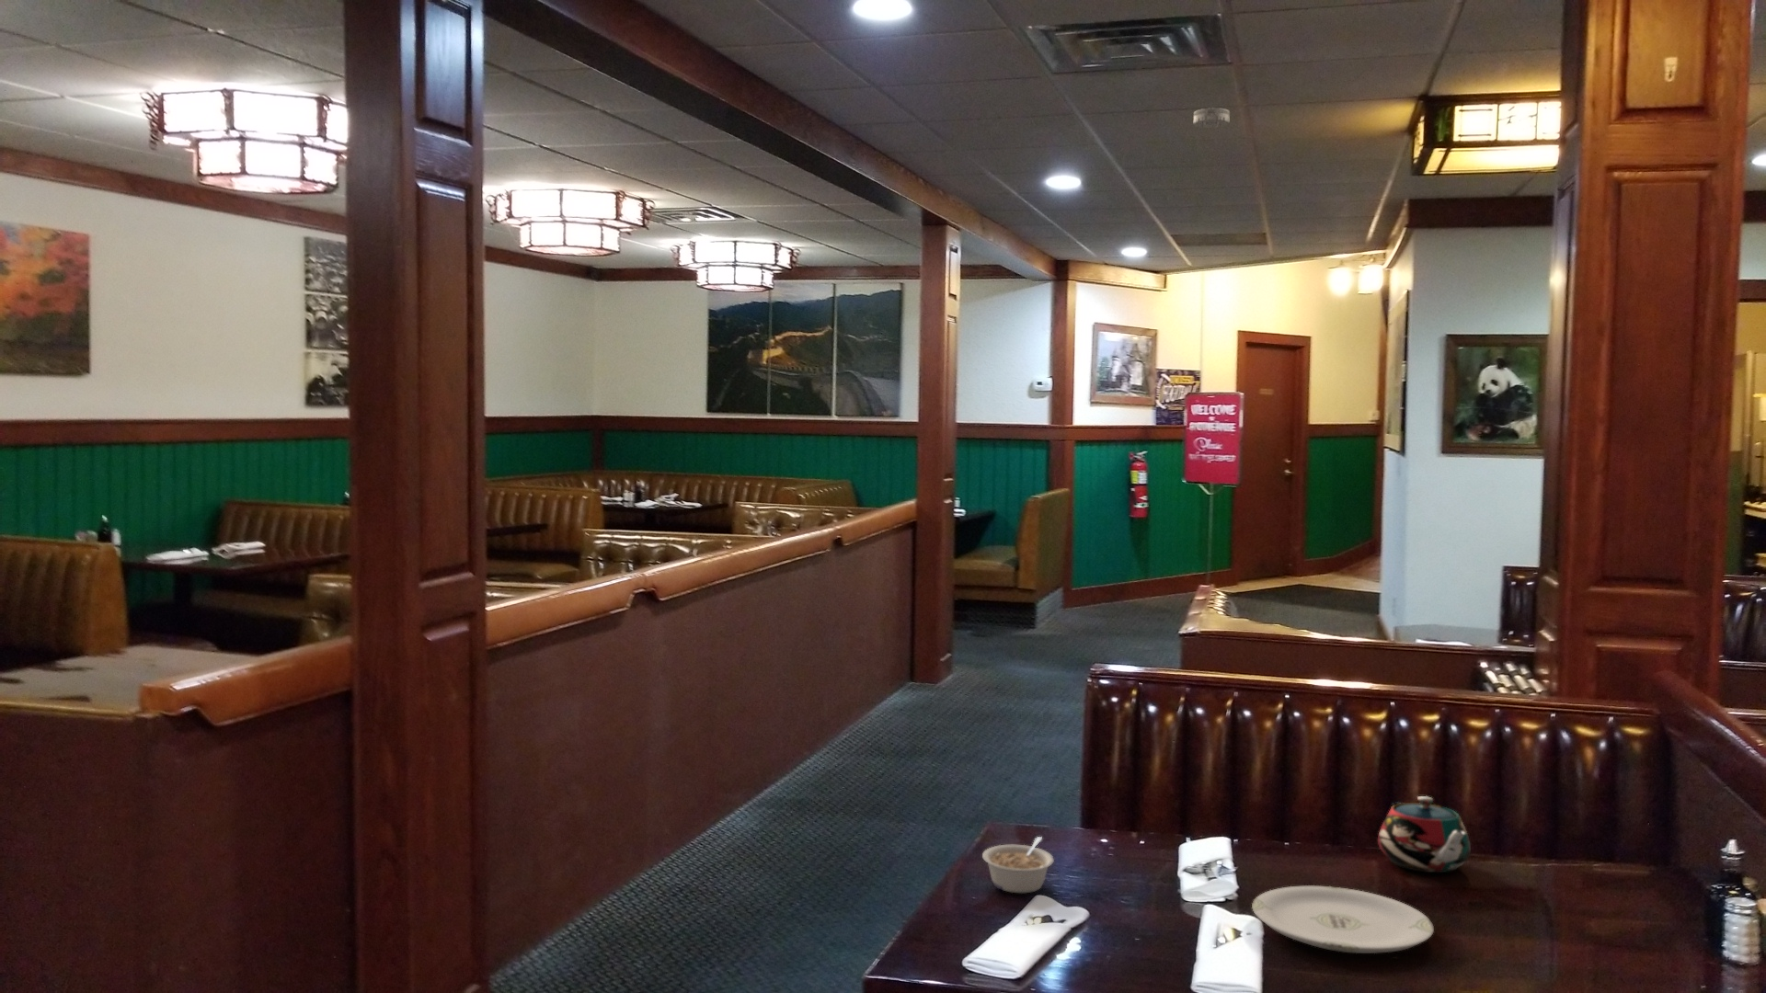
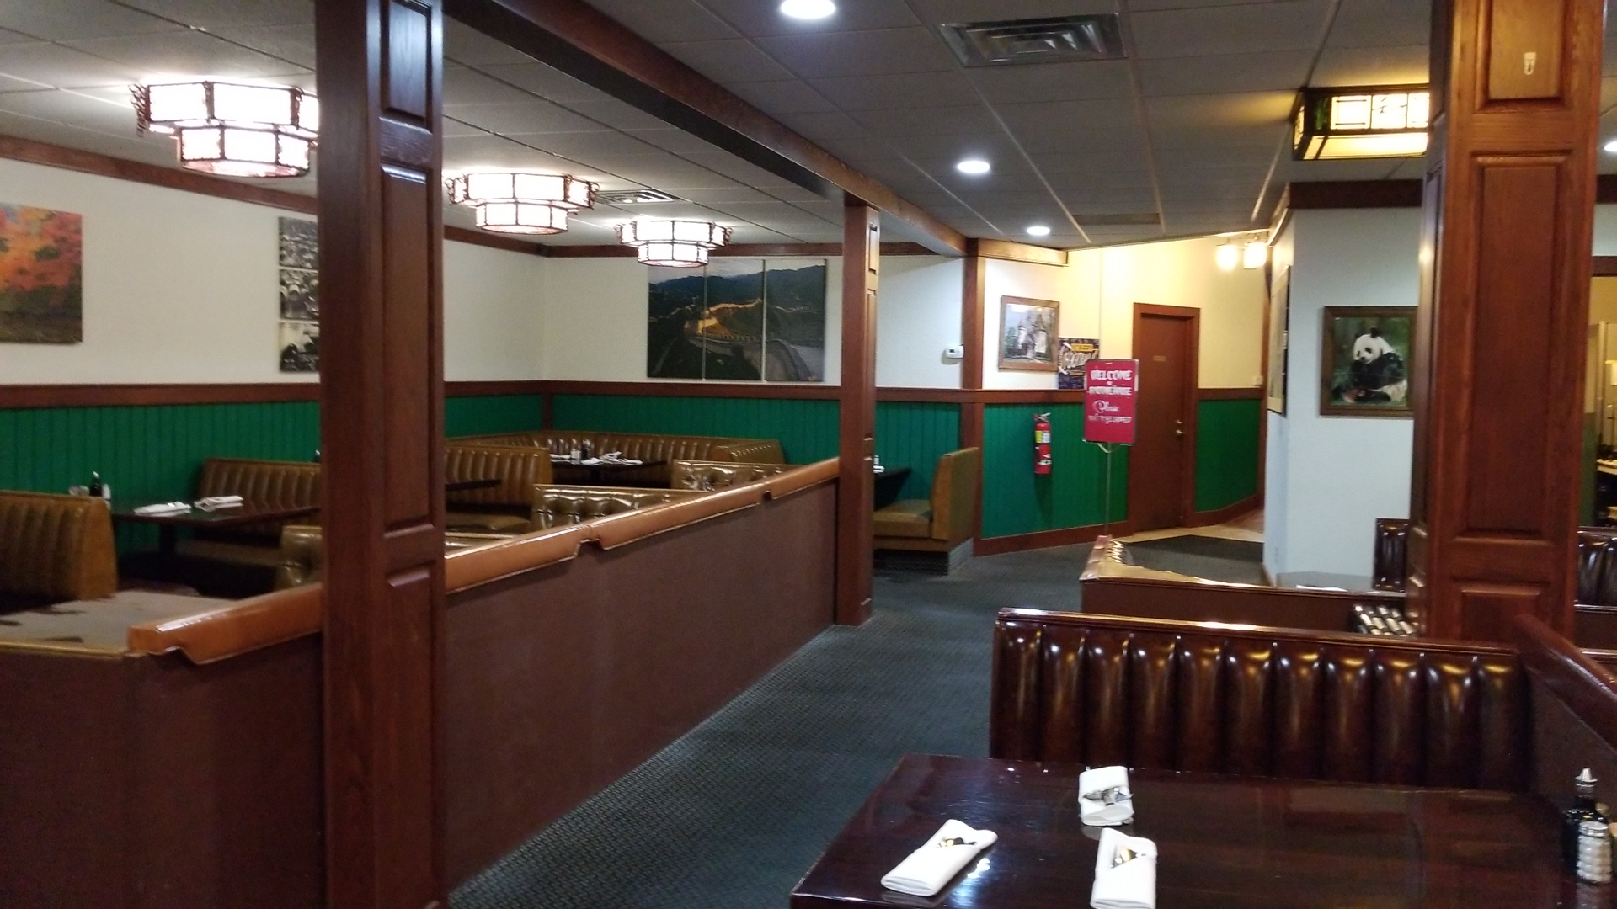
- plate (1340, 921)
- teapot (1425, 832)
- smoke detector (1212, 116)
- legume (1016, 866)
